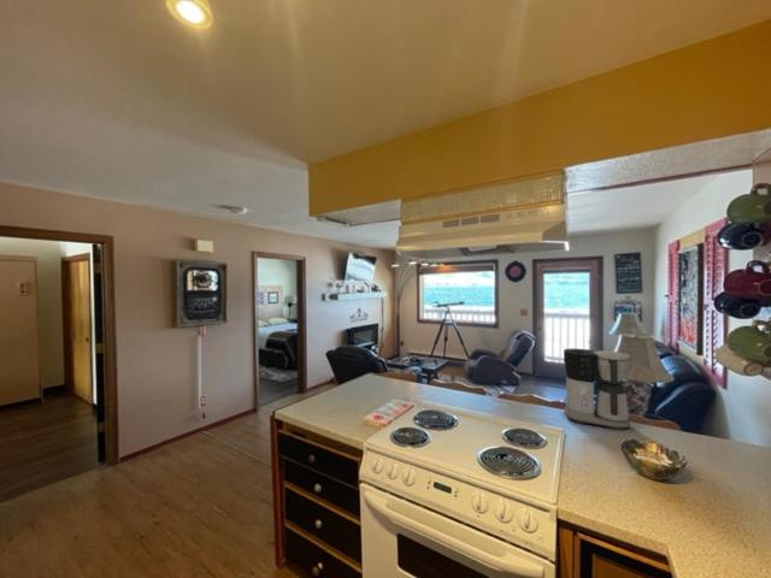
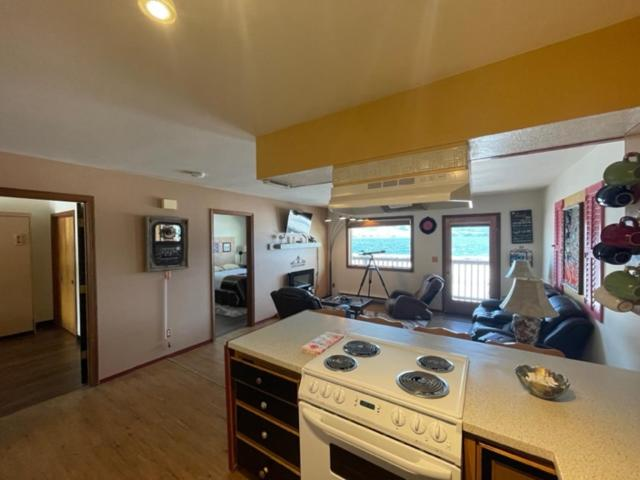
- coffee maker (598, 388)
